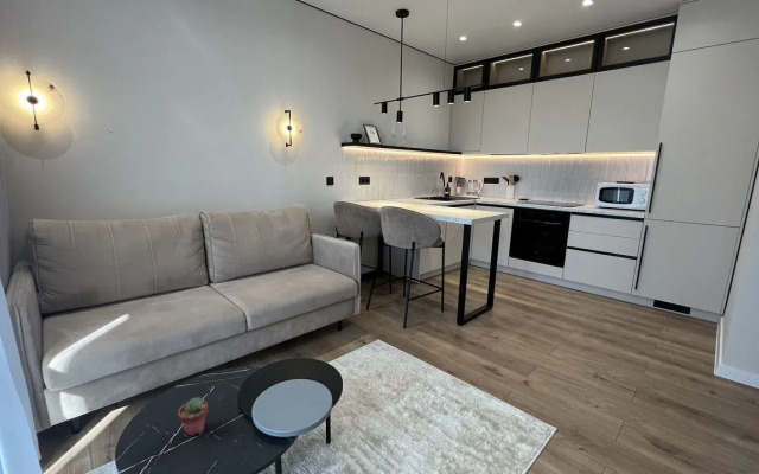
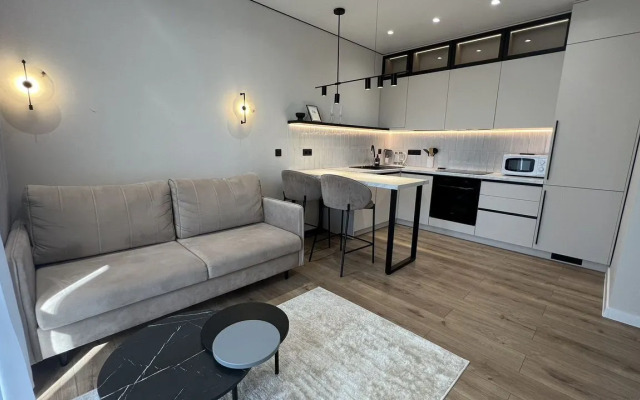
- potted succulent (193, 414)
